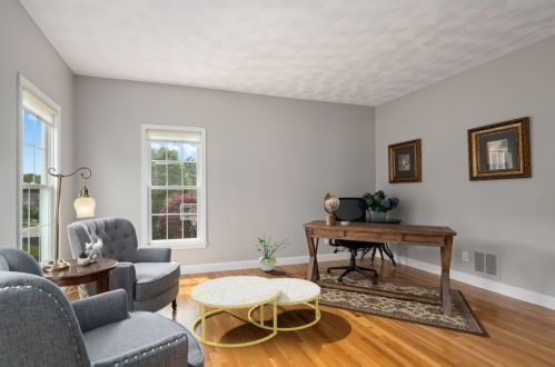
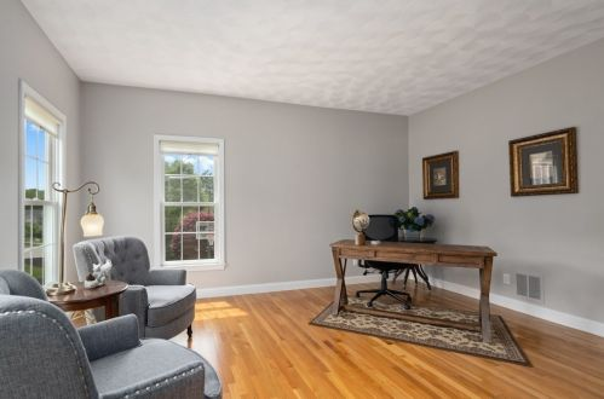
- potted plant (272, 249)
- coffee table (259, 302)
